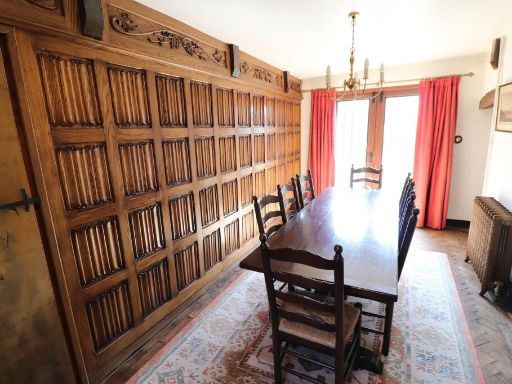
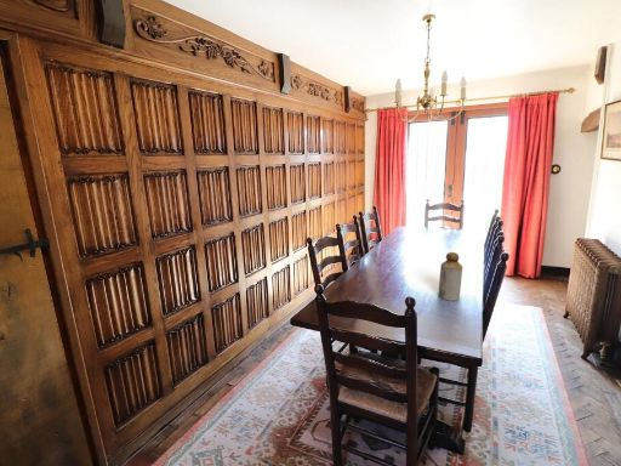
+ bottle (450, 274)
